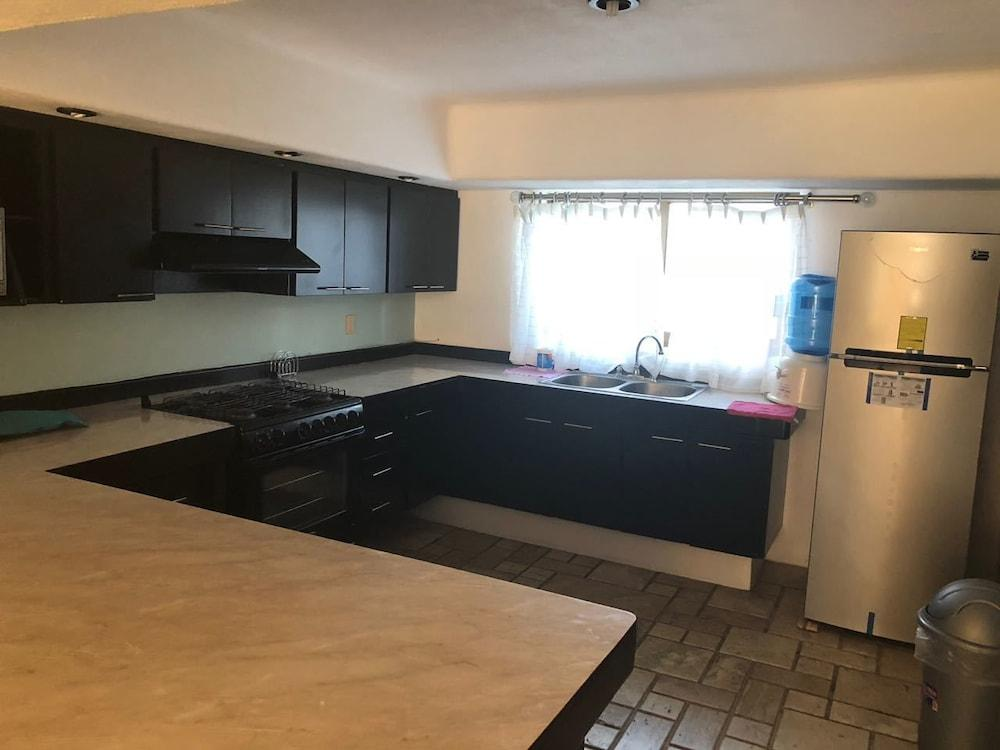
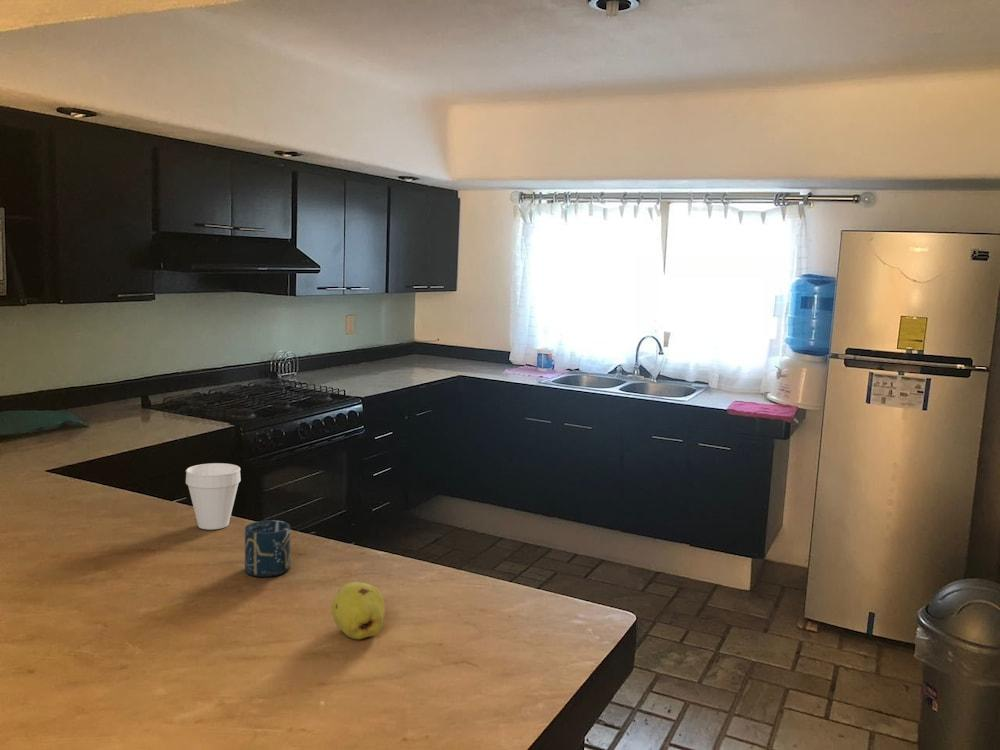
+ cup (269, 550)
+ cup (213, 497)
+ fruit (357, 607)
